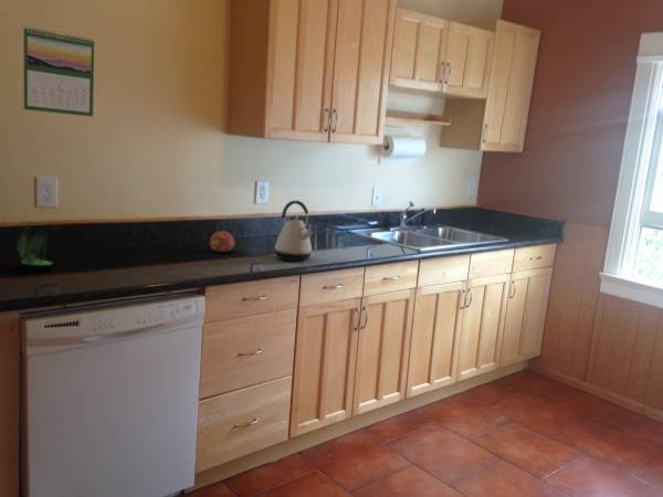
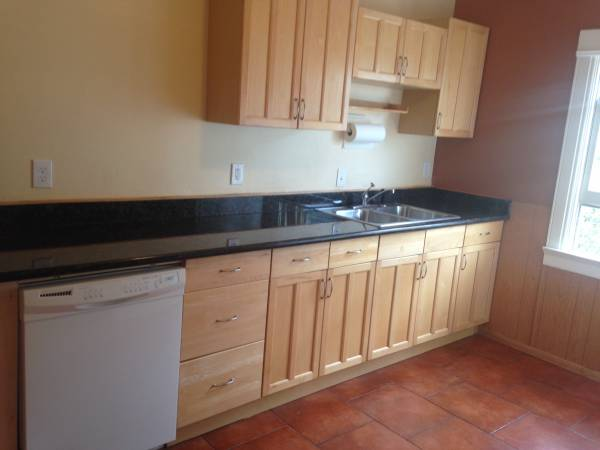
- kettle (295, 230)
- fruit (223, 241)
- calendar (60, 72)
- succulent plant (25, 245)
